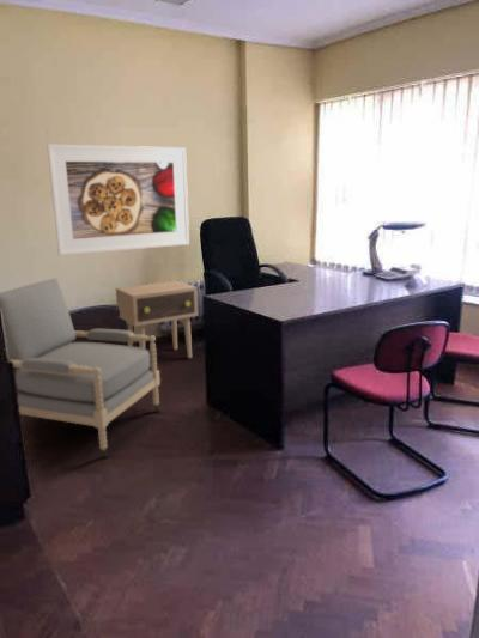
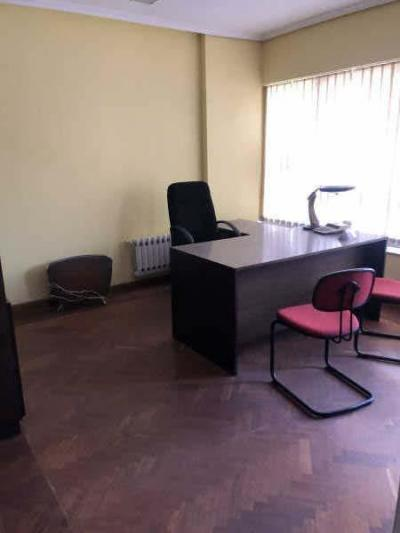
- side table (158, 322)
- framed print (125, 199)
- armchair (73, 358)
